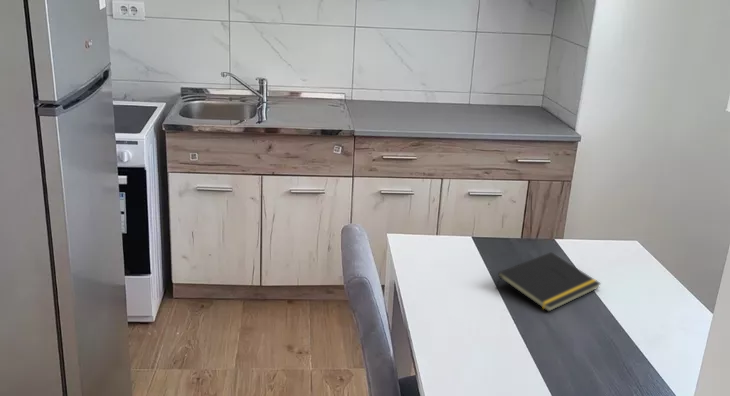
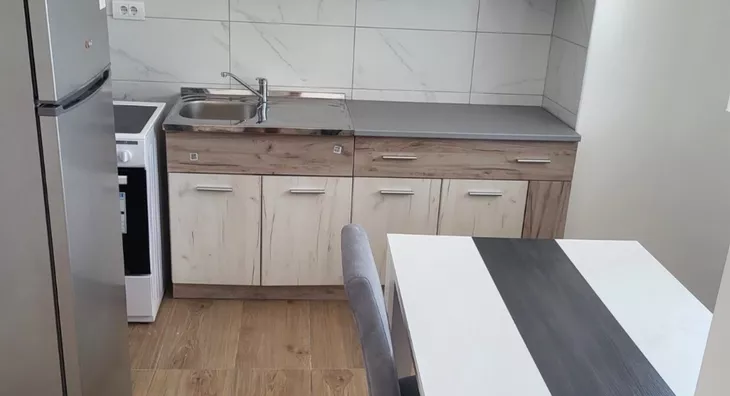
- notepad (549, 279)
